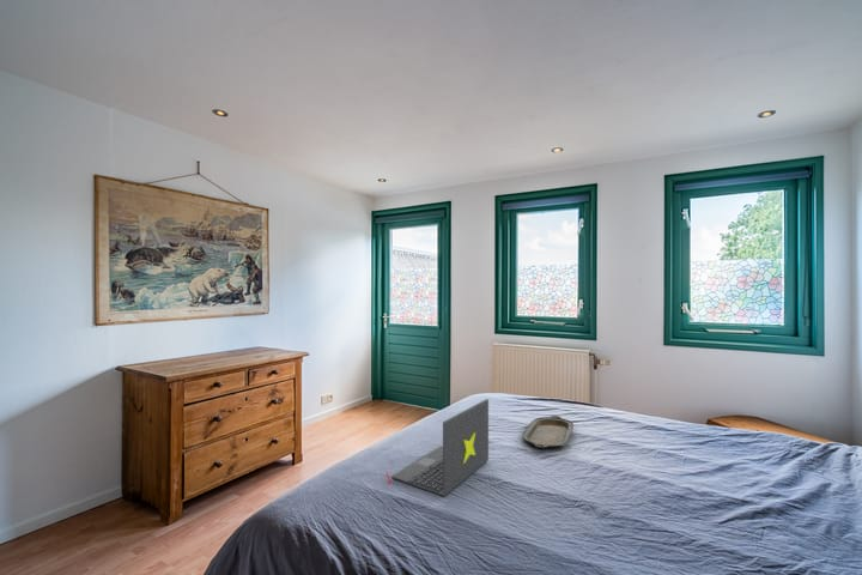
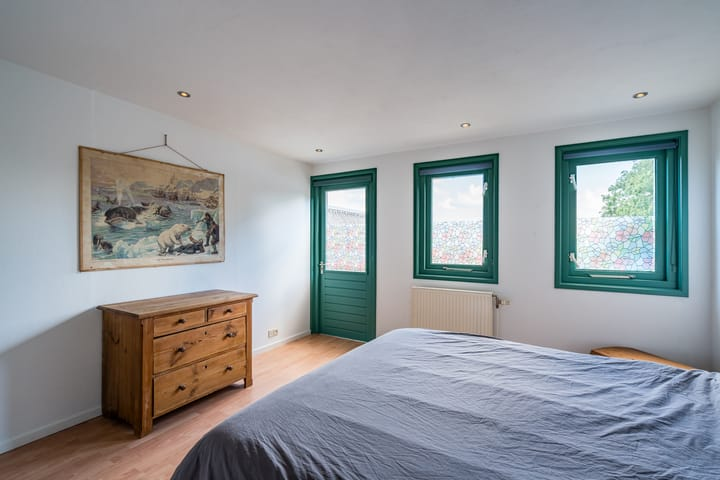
- laptop (443, 437)
- serving tray (548, 432)
